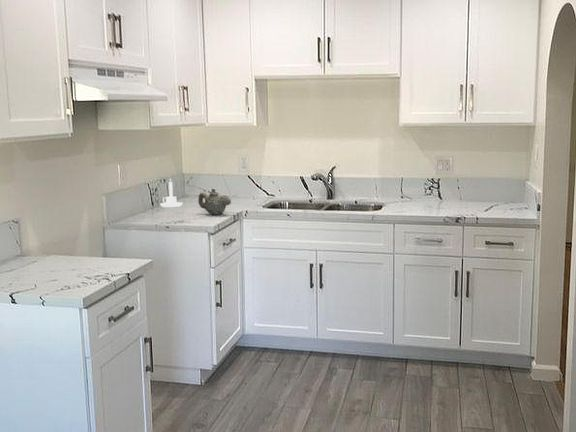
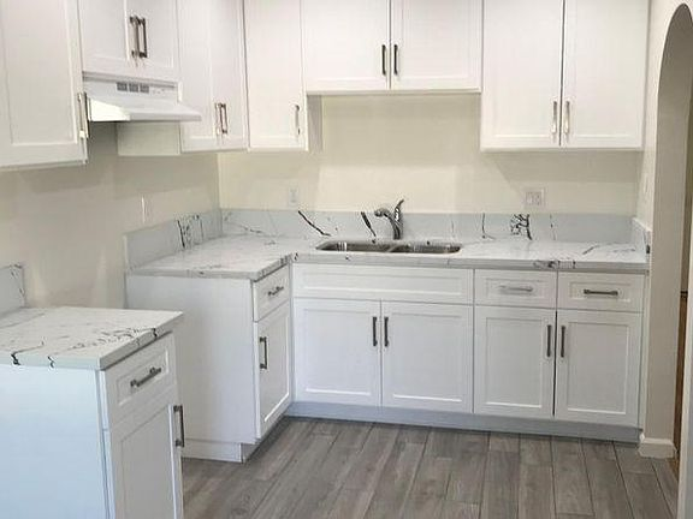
- candle holder (170, 192)
- teapot (214, 201)
